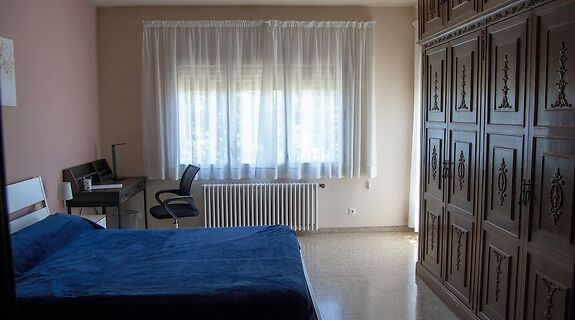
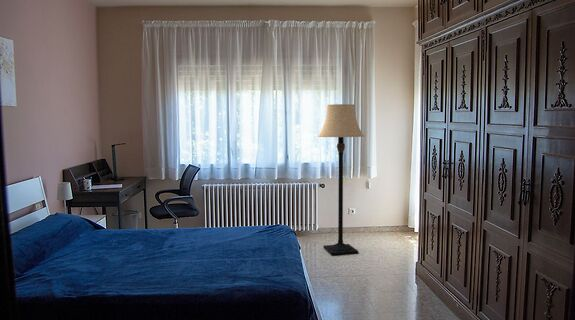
+ lamp (340, 178)
